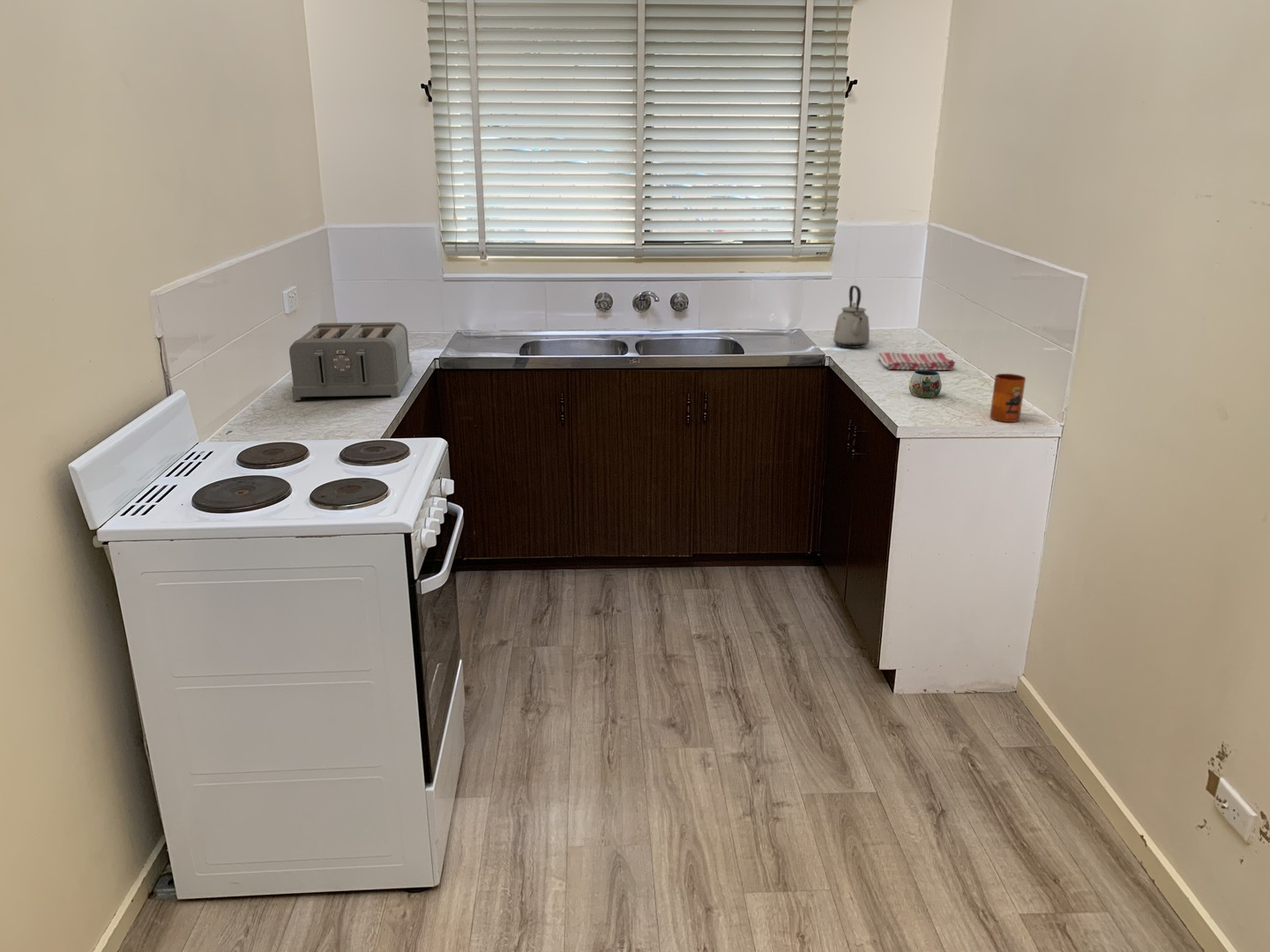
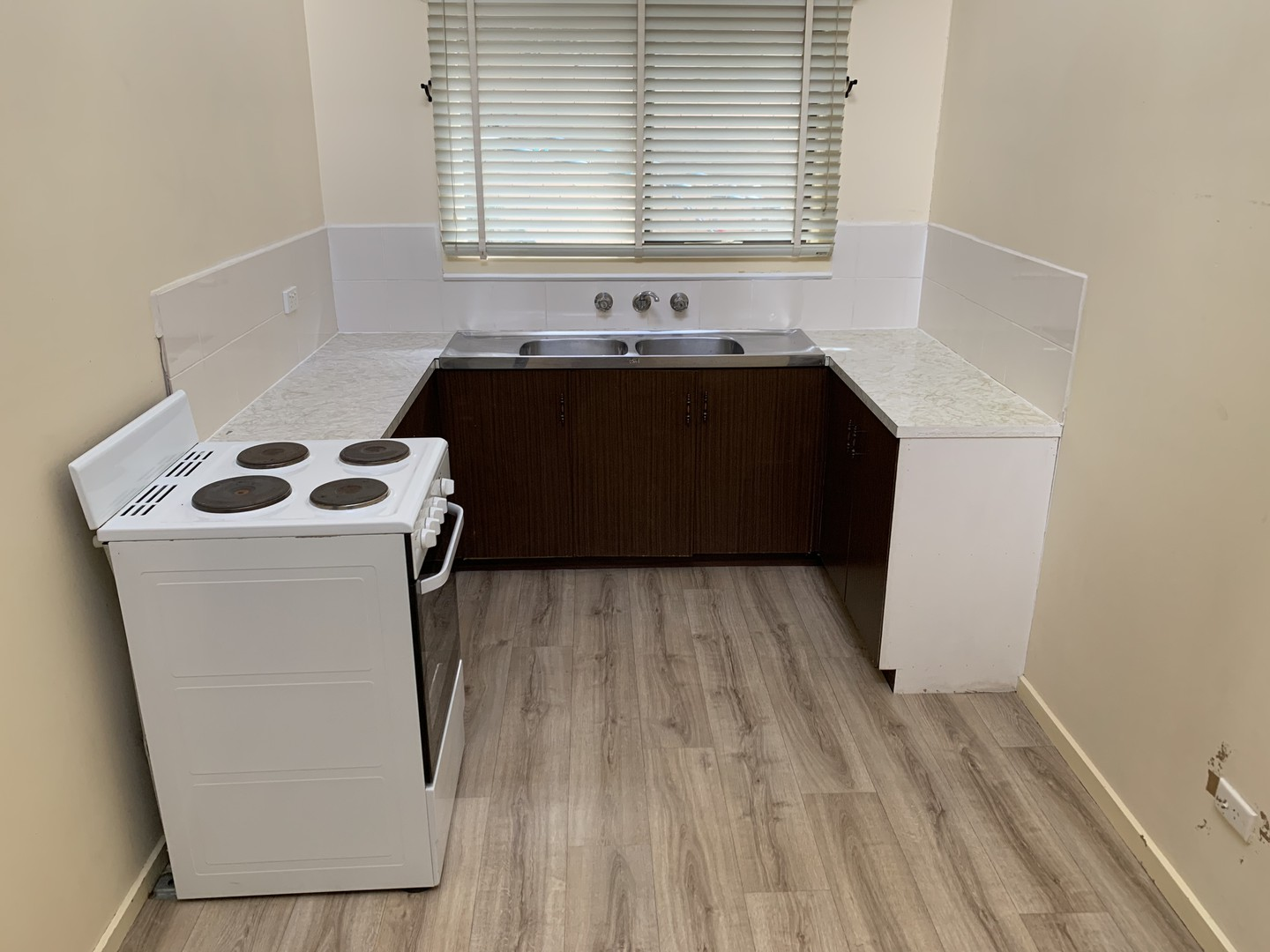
- kettle (855, 317)
- mug (1004, 396)
- mug (923, 383)
- dish towel (915, 359)
- toaster (352, 360)
